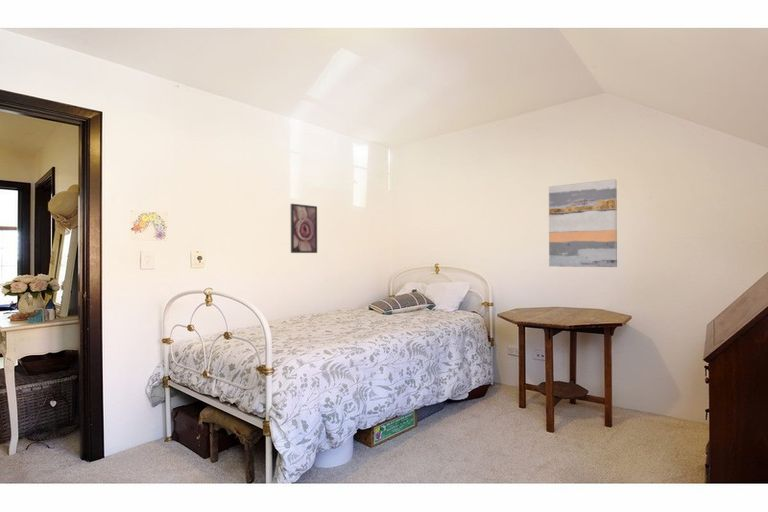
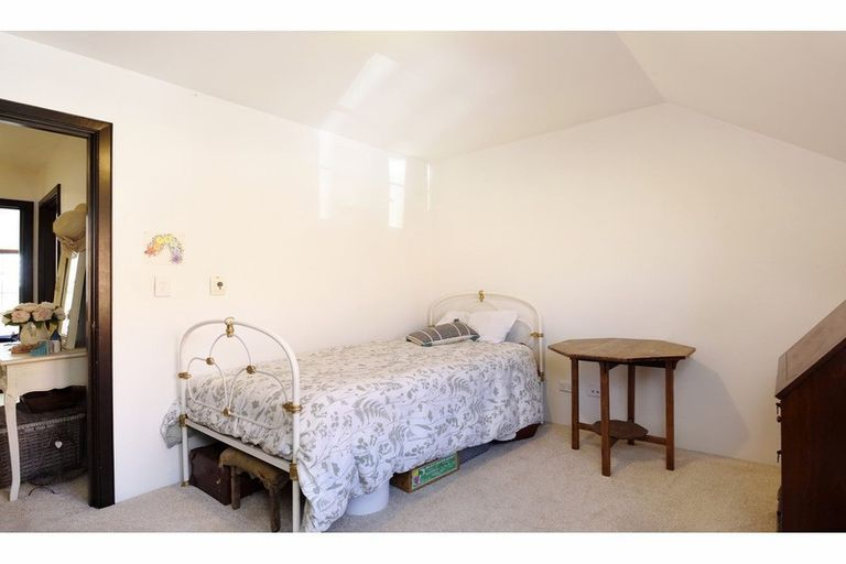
- wall art (581, 225)
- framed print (304, 229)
